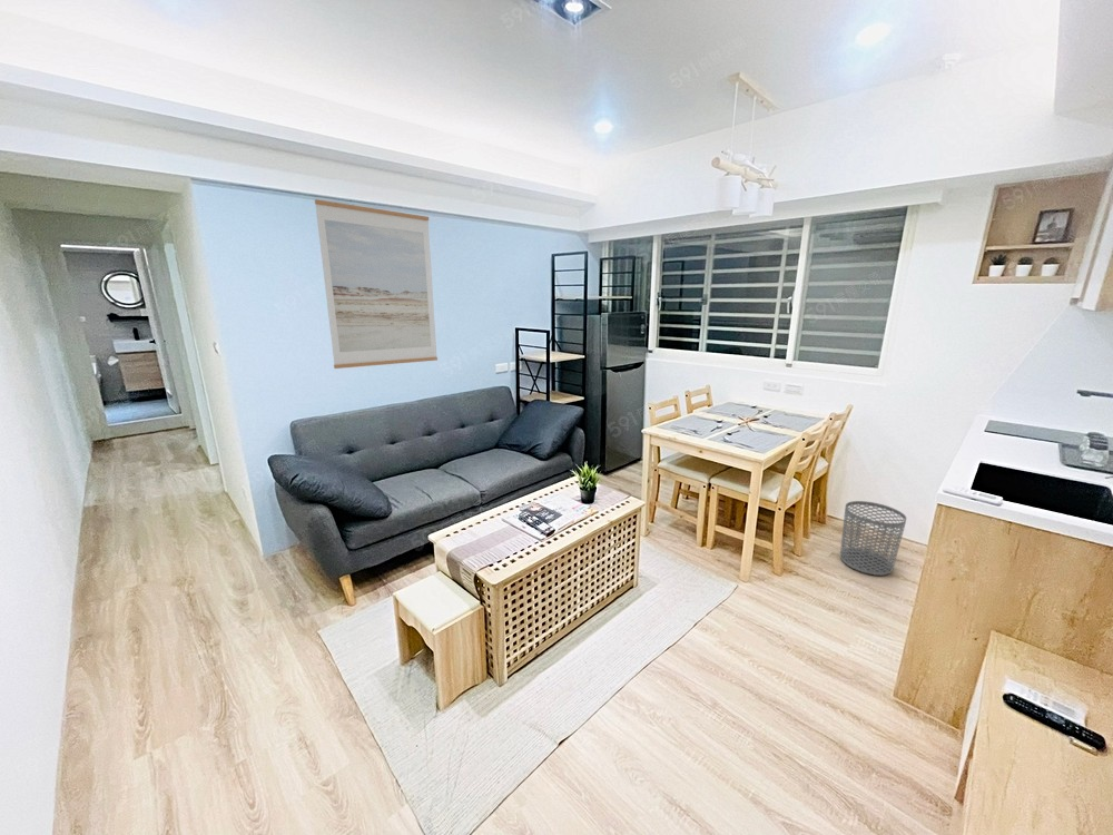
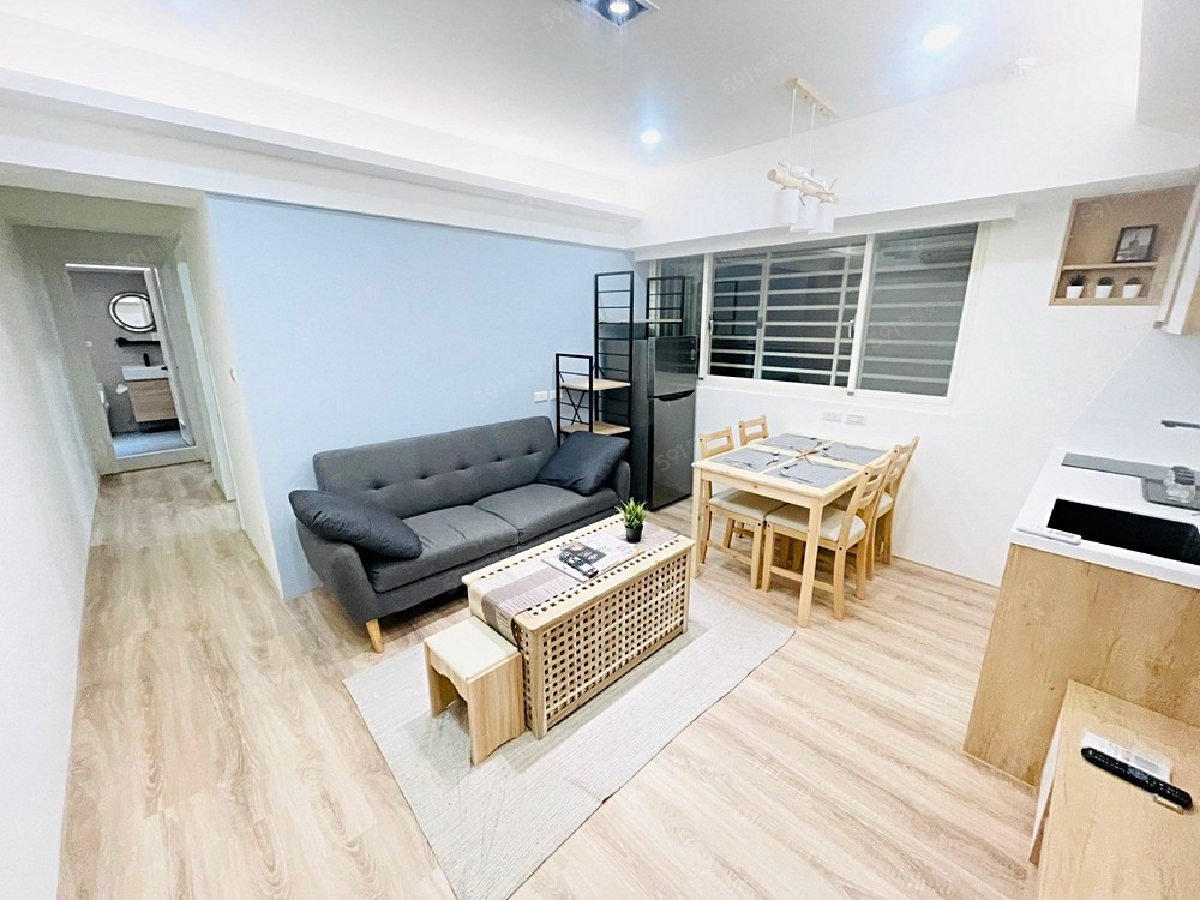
- wall art (383, 289)
- waste bin (869, 537)
